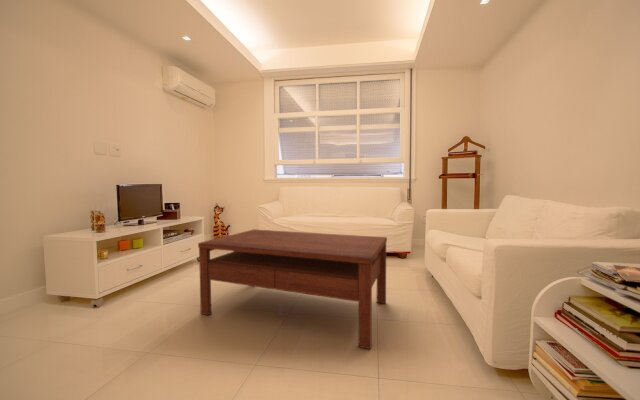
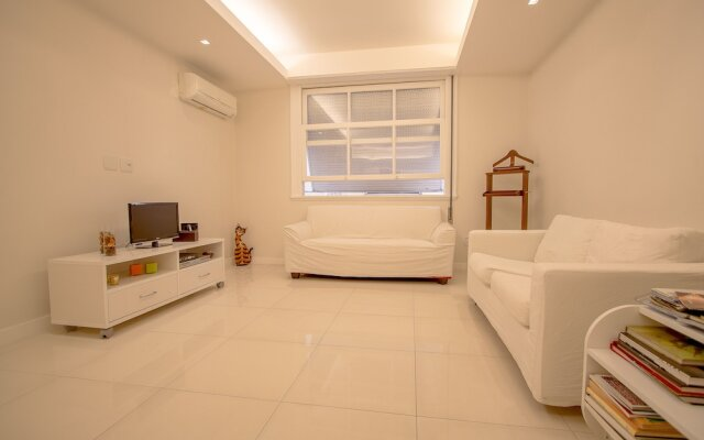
- coffee table (297, 274)
